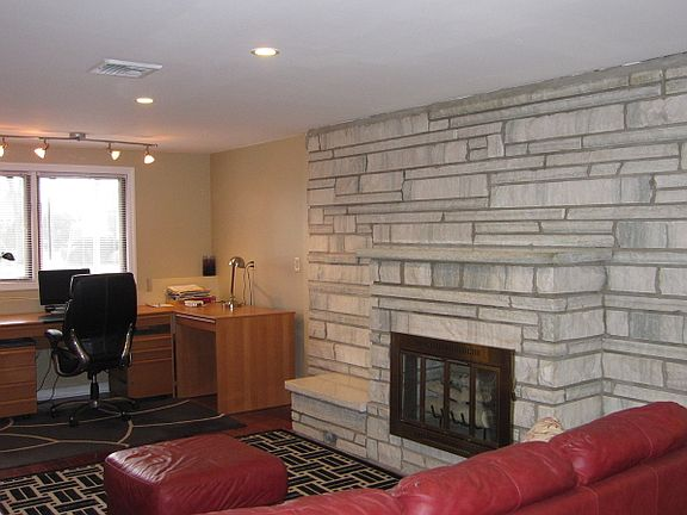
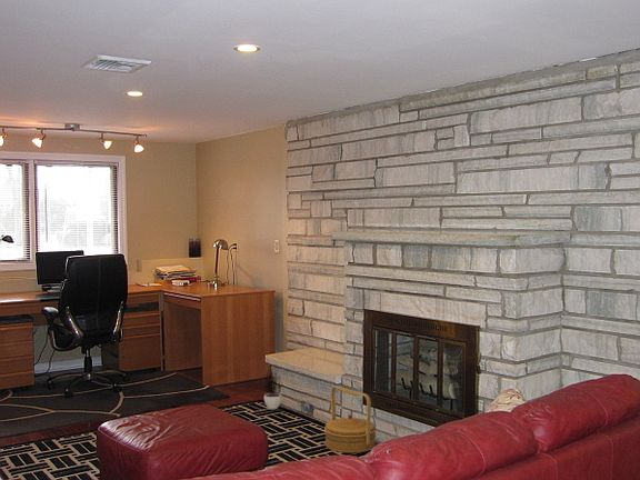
+ potted plant (278, 388)
+ basket (350, 417)
